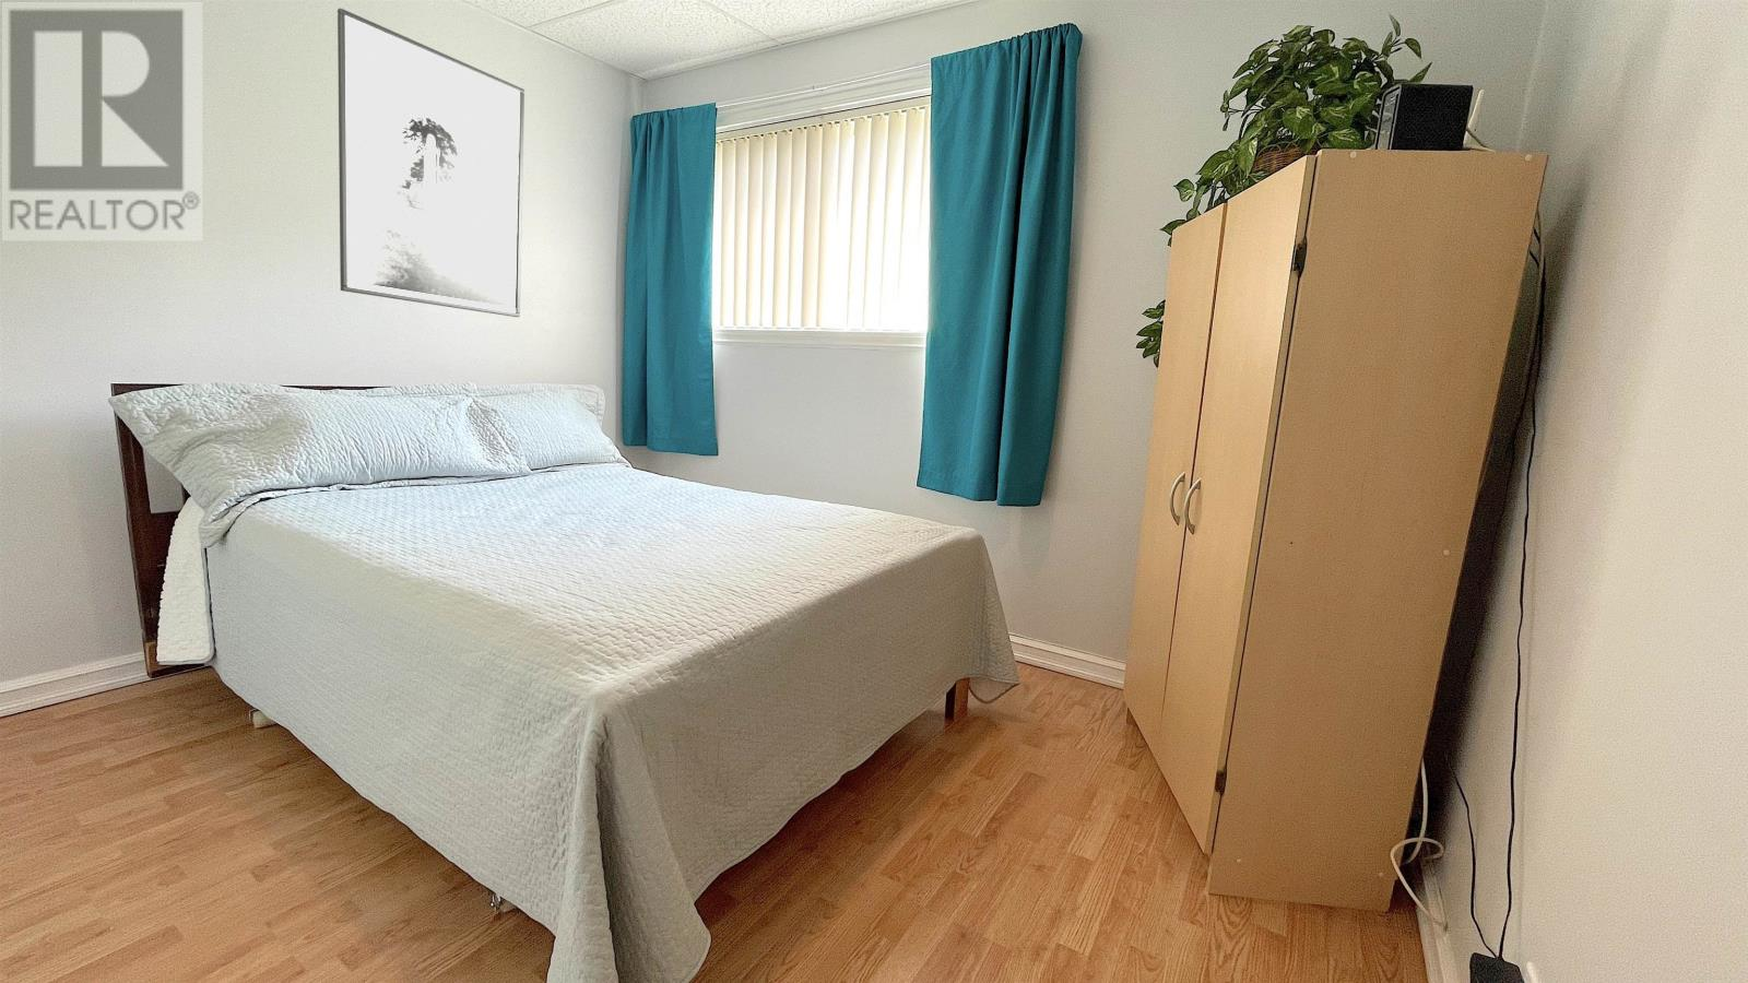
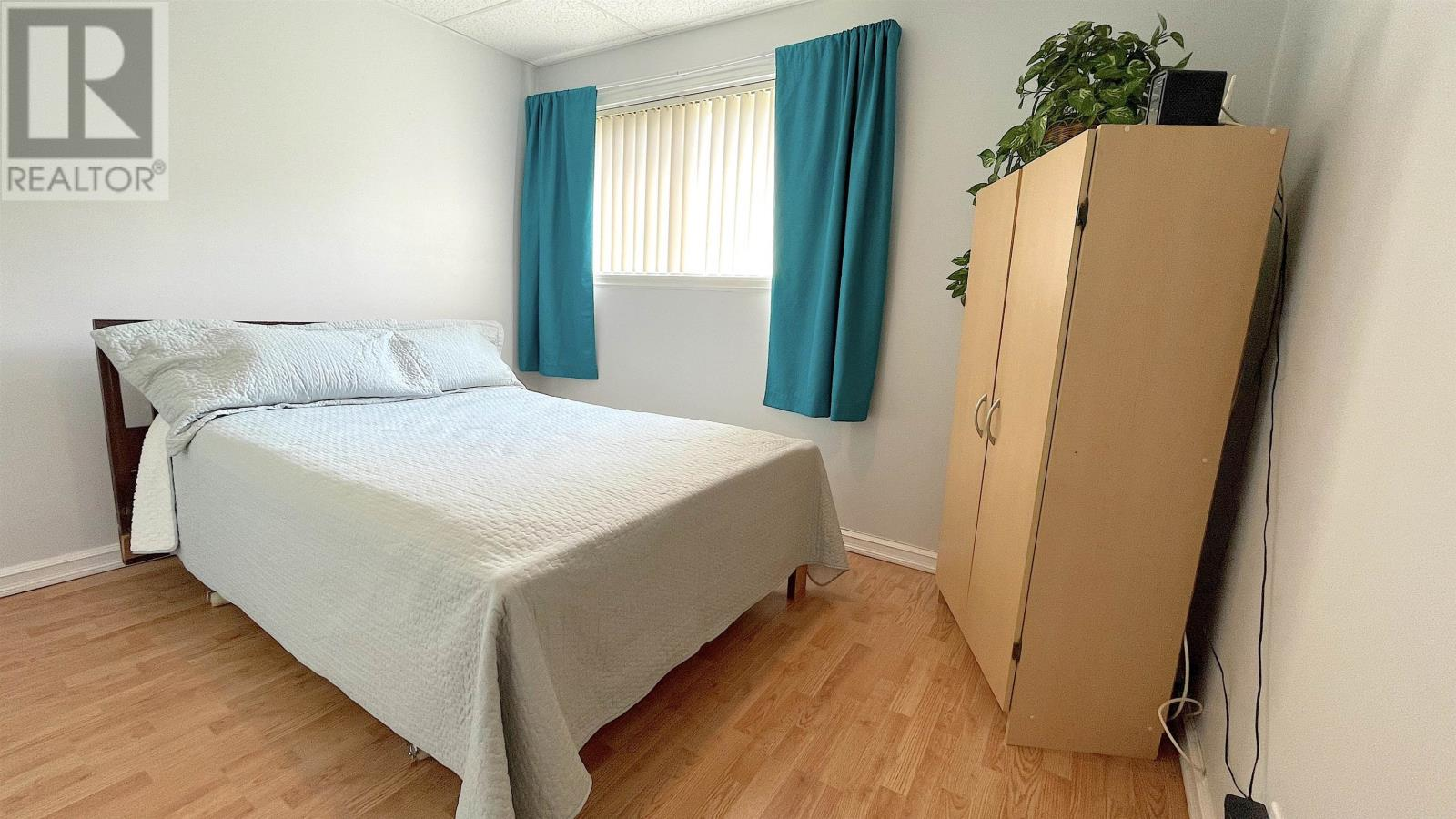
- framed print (439, 181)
